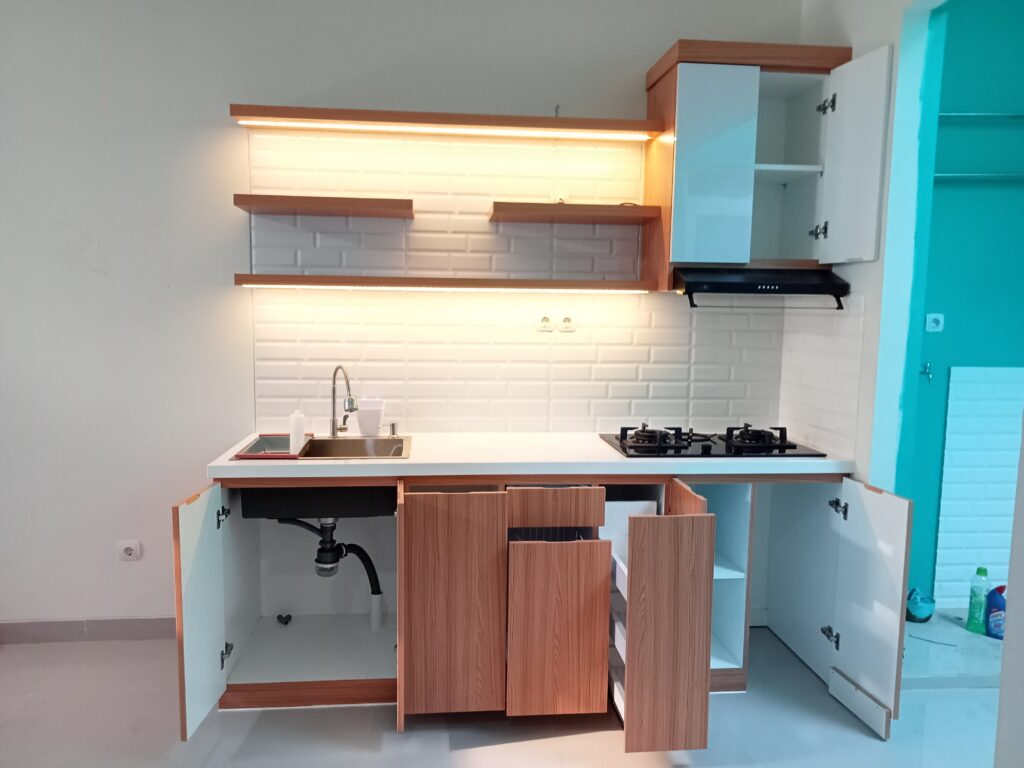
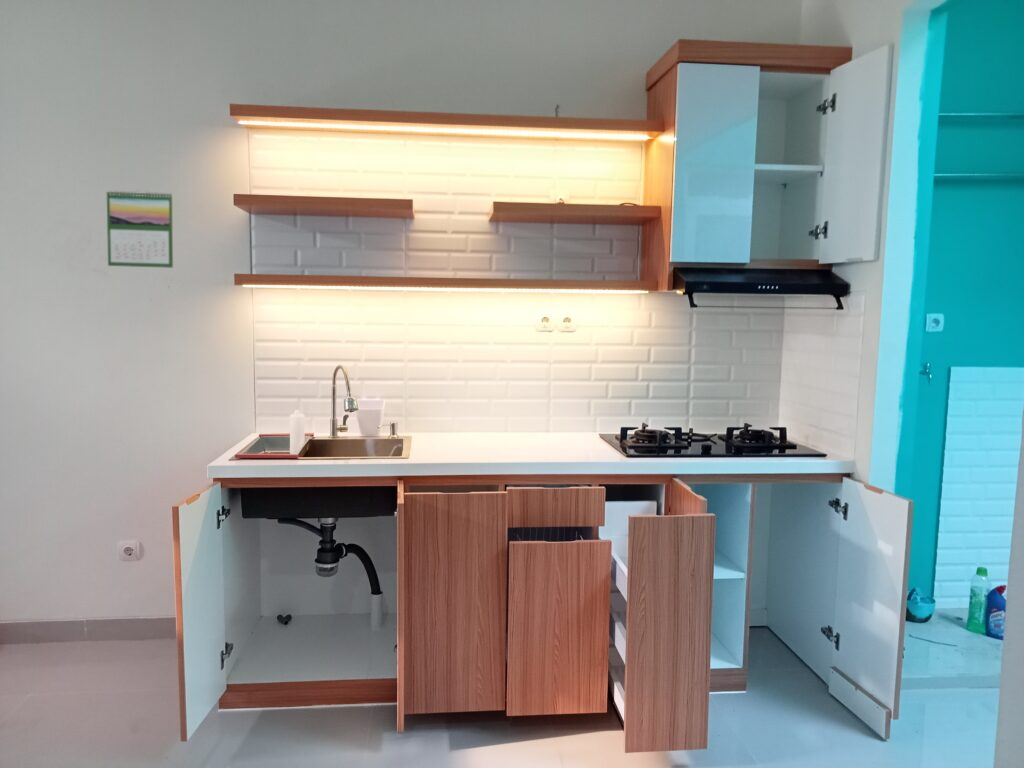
+ calendar (140, 228)
